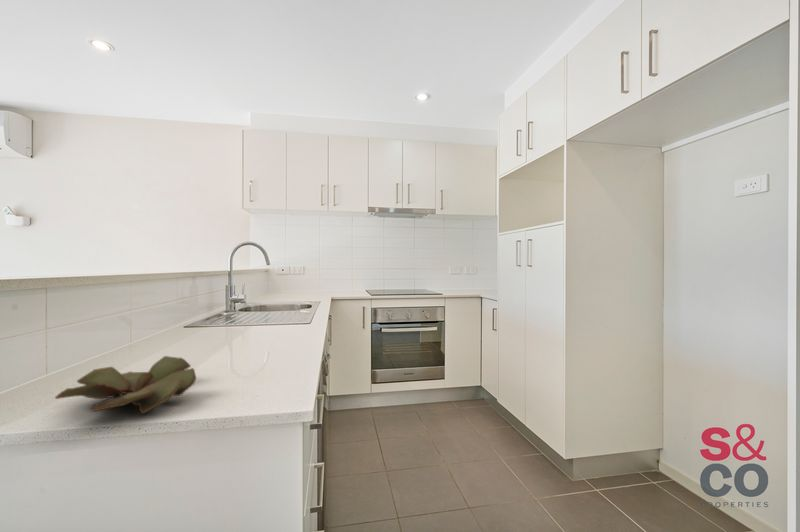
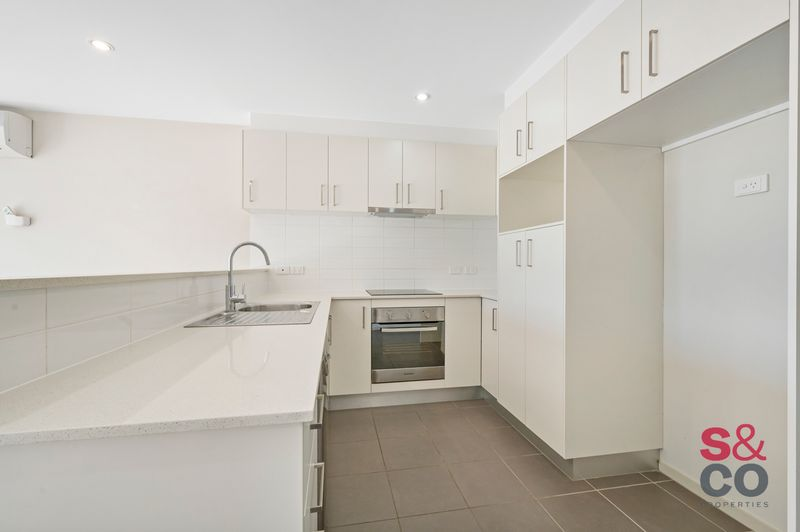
- succulent plant (133, 381)
